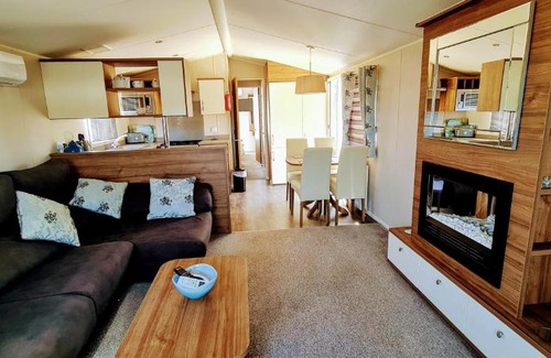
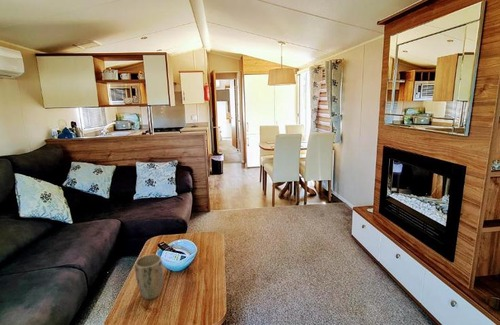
+ plant pot (149, 277)
